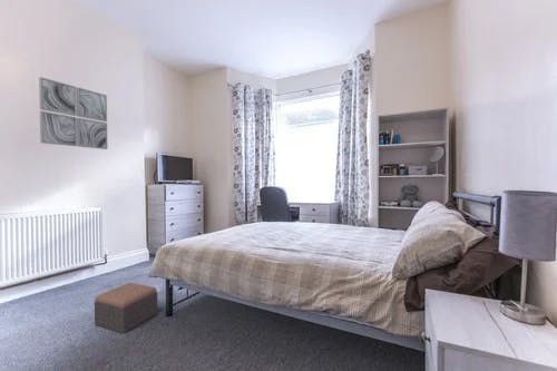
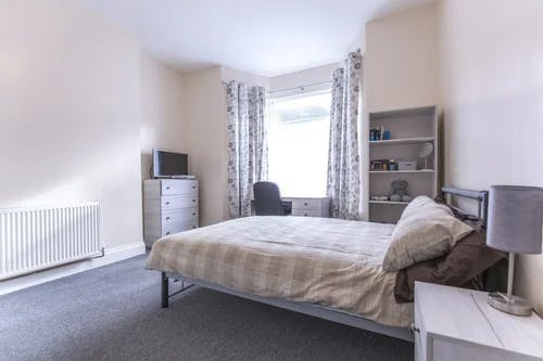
- footstool (127, 304)
- wall art (76, 117)
